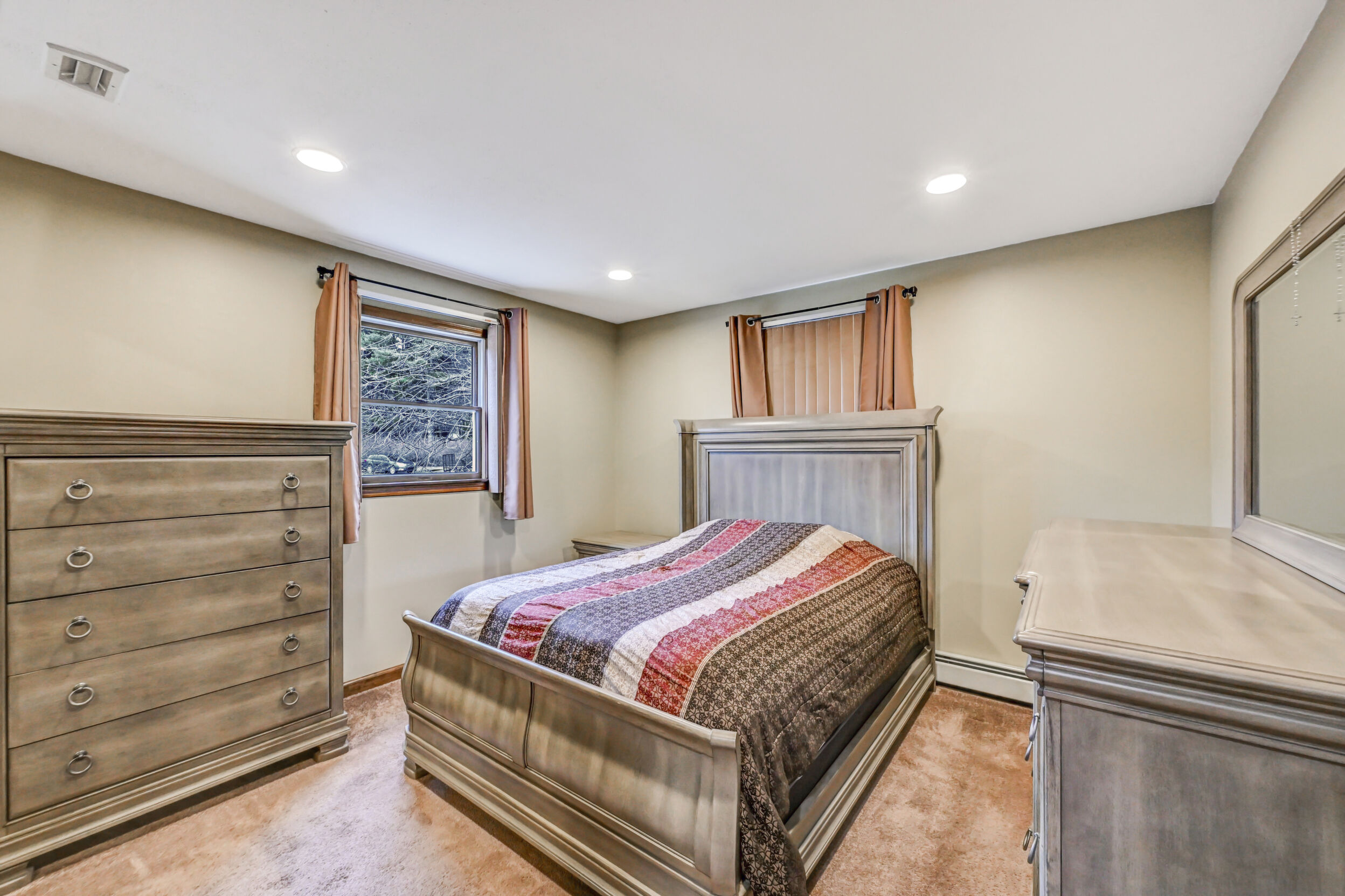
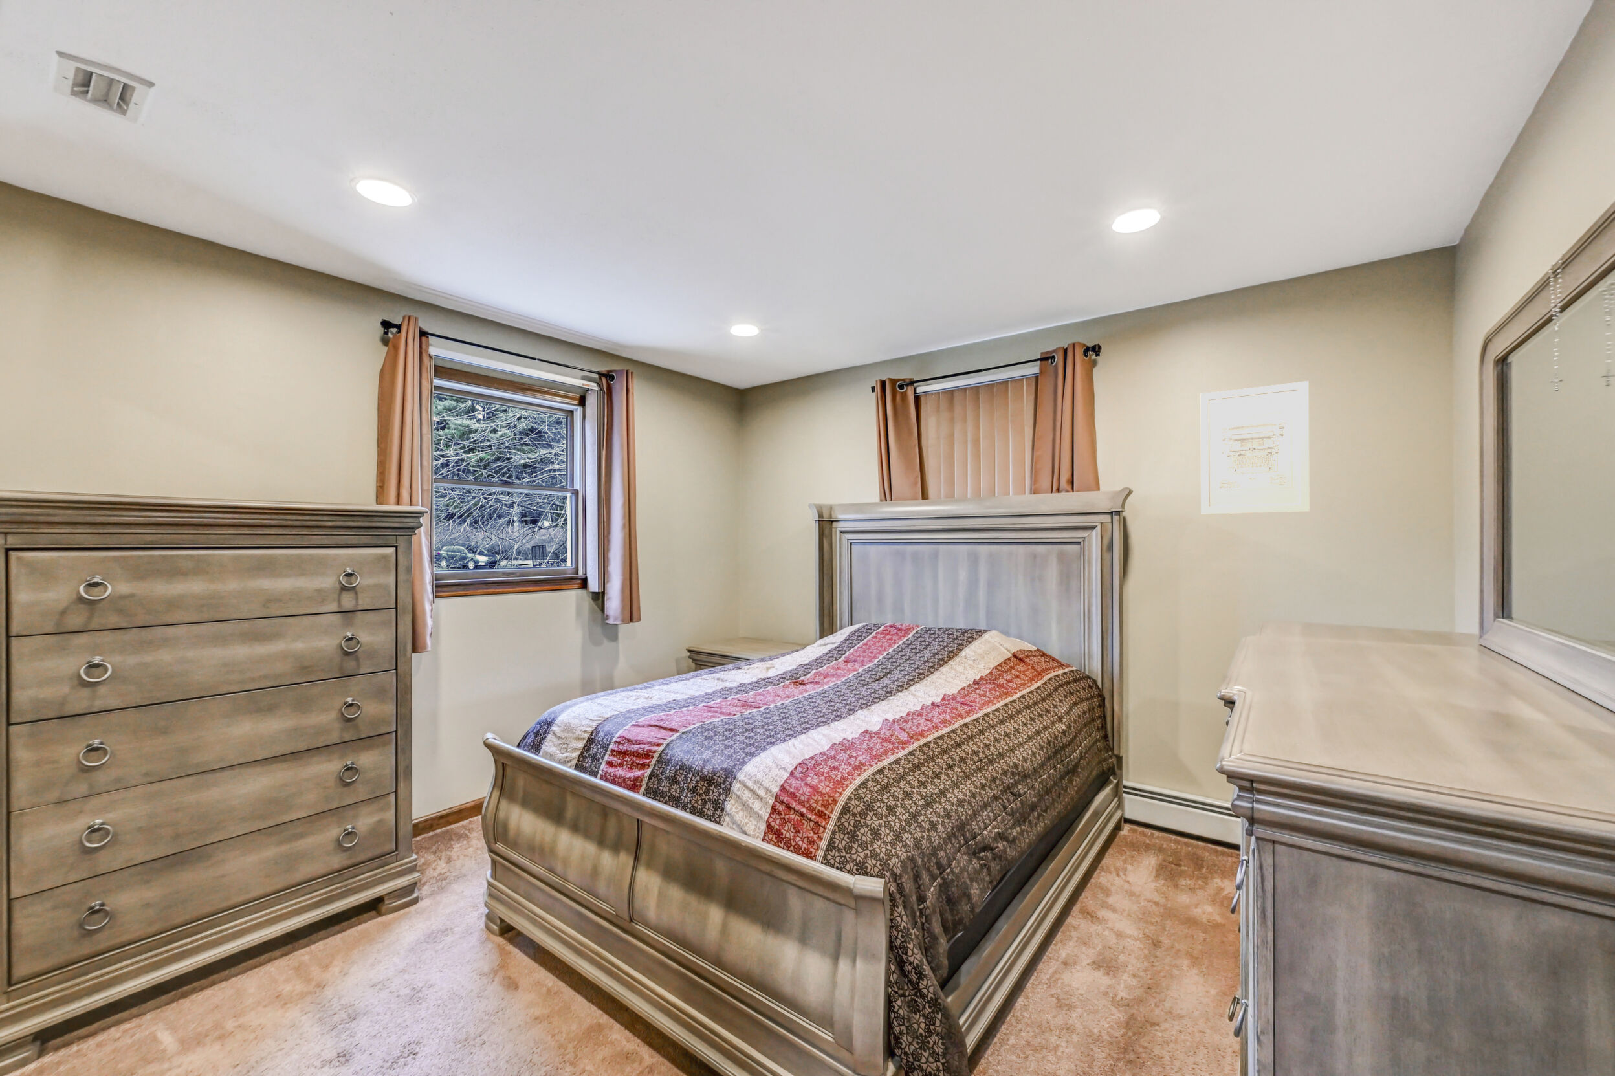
+ wall art (1252, 450)
